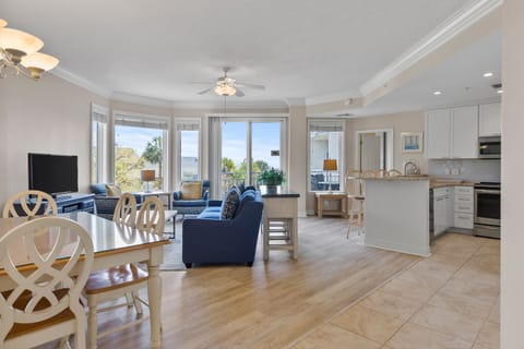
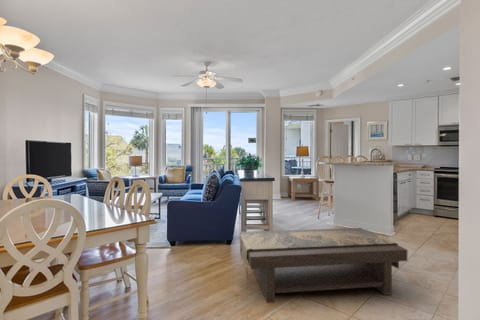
+ coffee table (315, 258)
